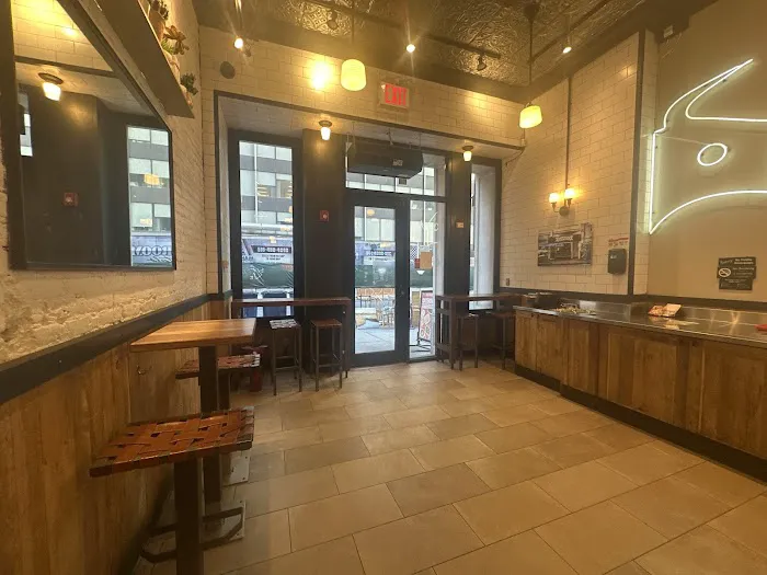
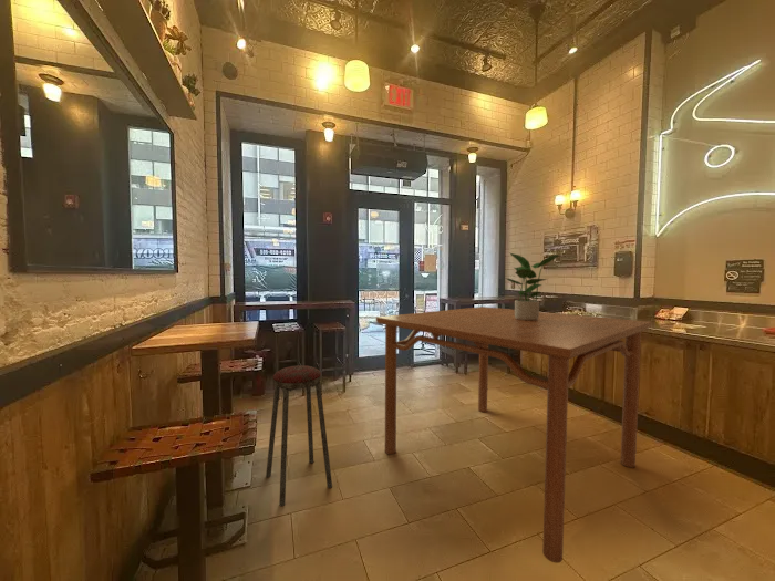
+ music stool (308, 425)
+ dining table (518, 376)
+ potted plant (530, 286)
